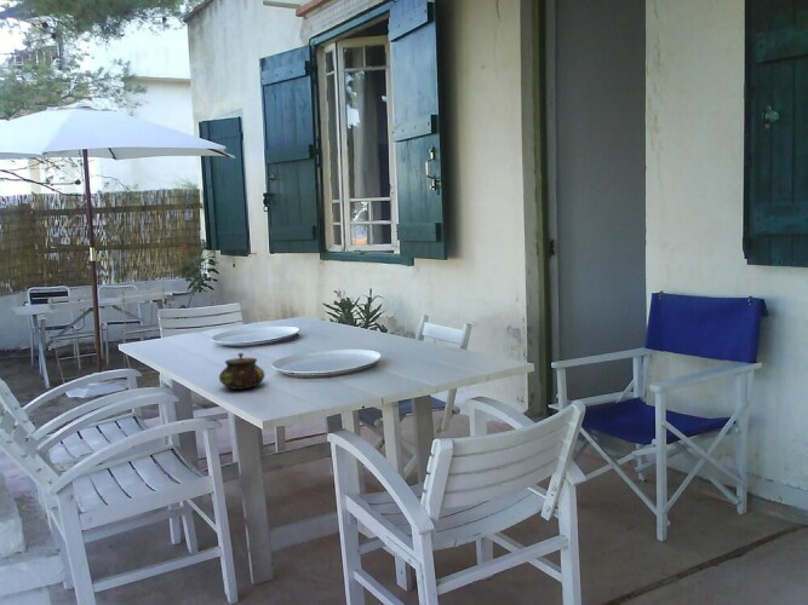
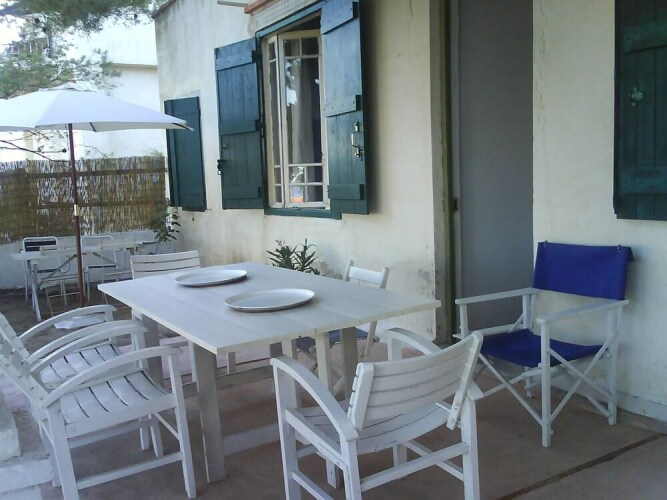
- teapot (241, 369)
